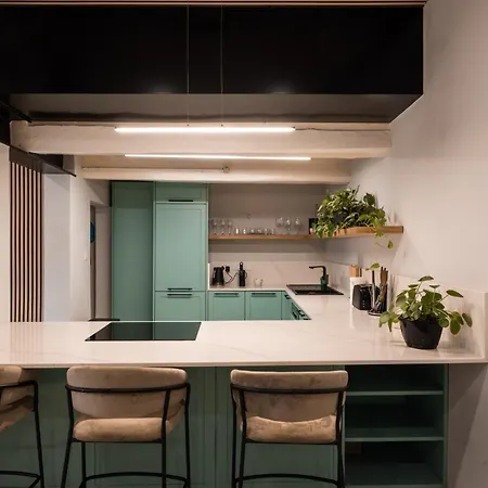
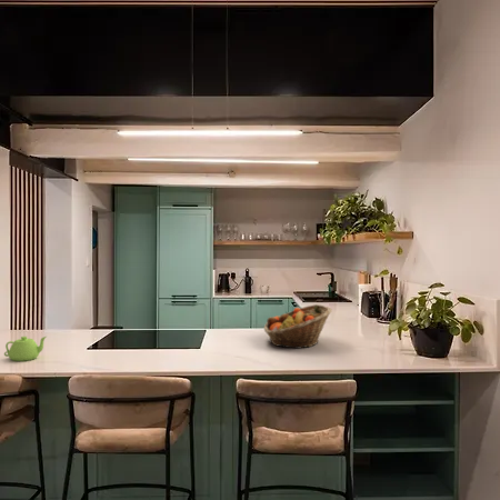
+ teapot (26, 347)
+ fruit basket (297, 324)
